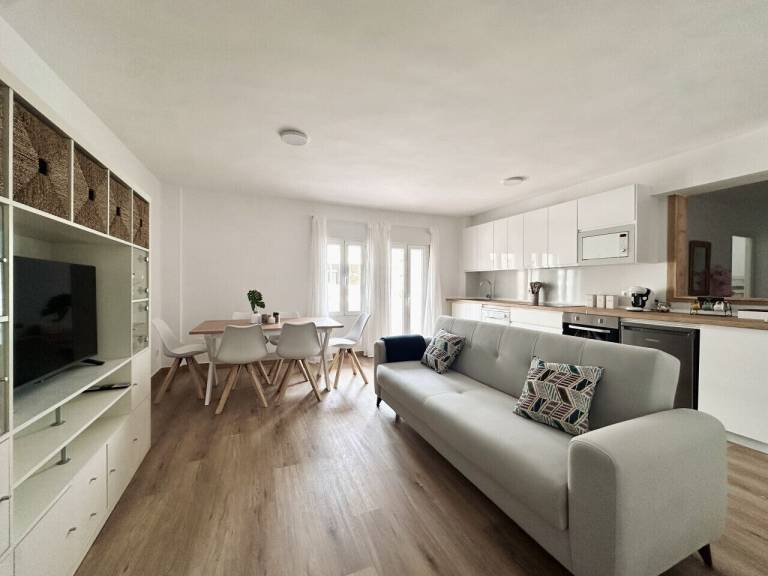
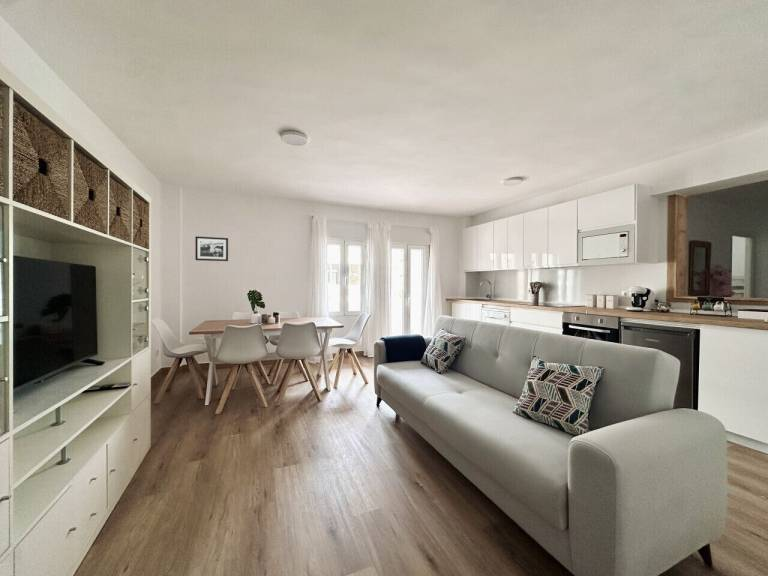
+ picture frame (212, 249)
